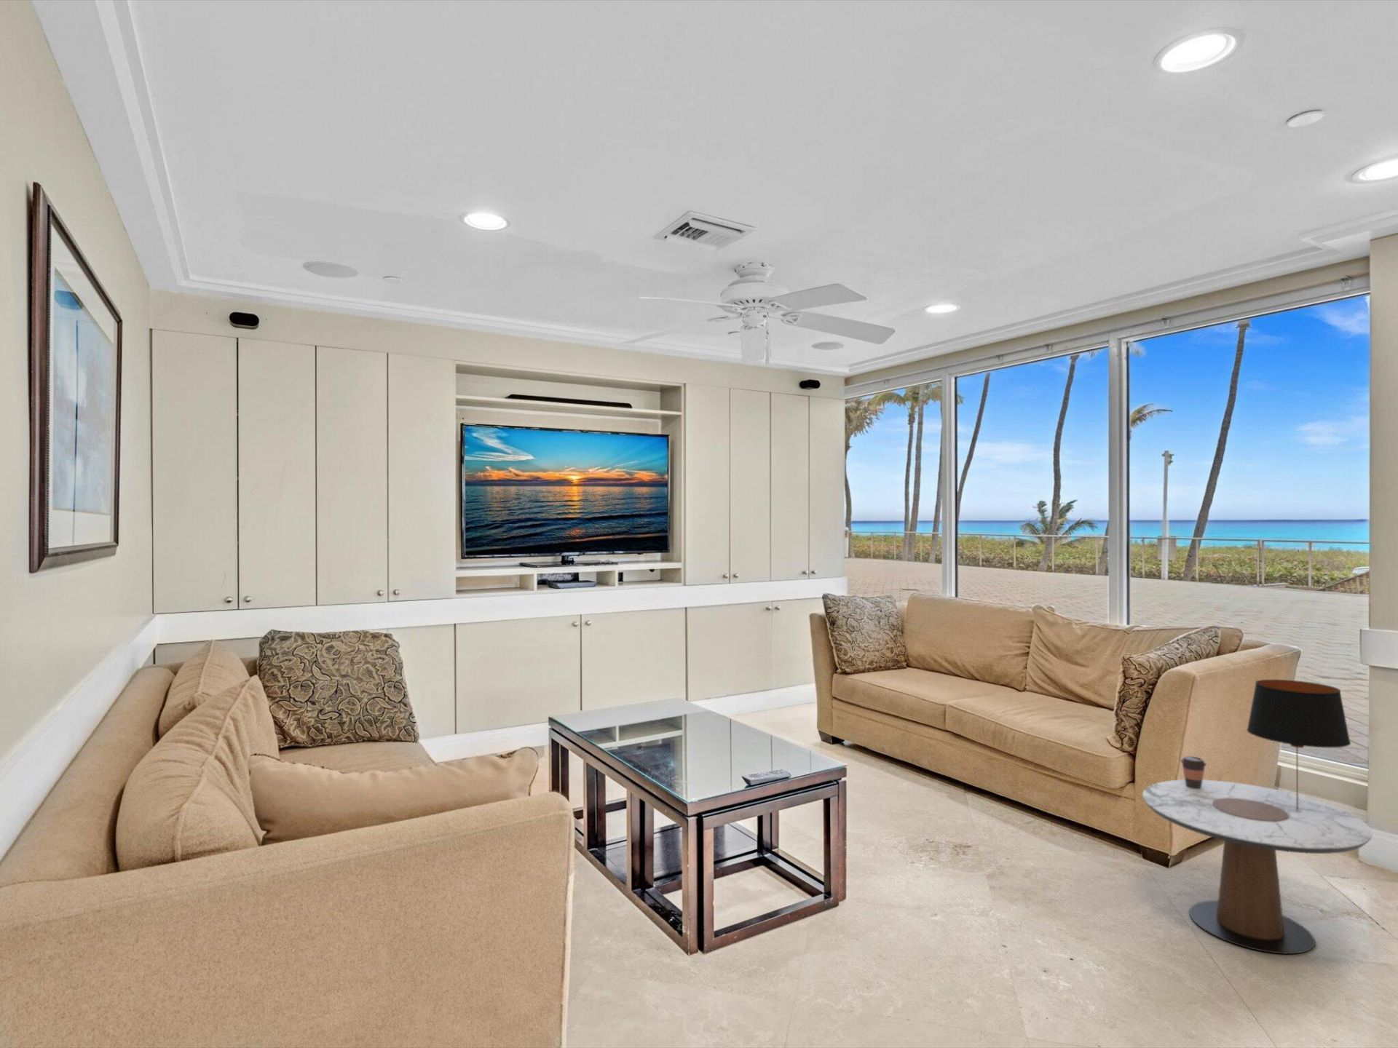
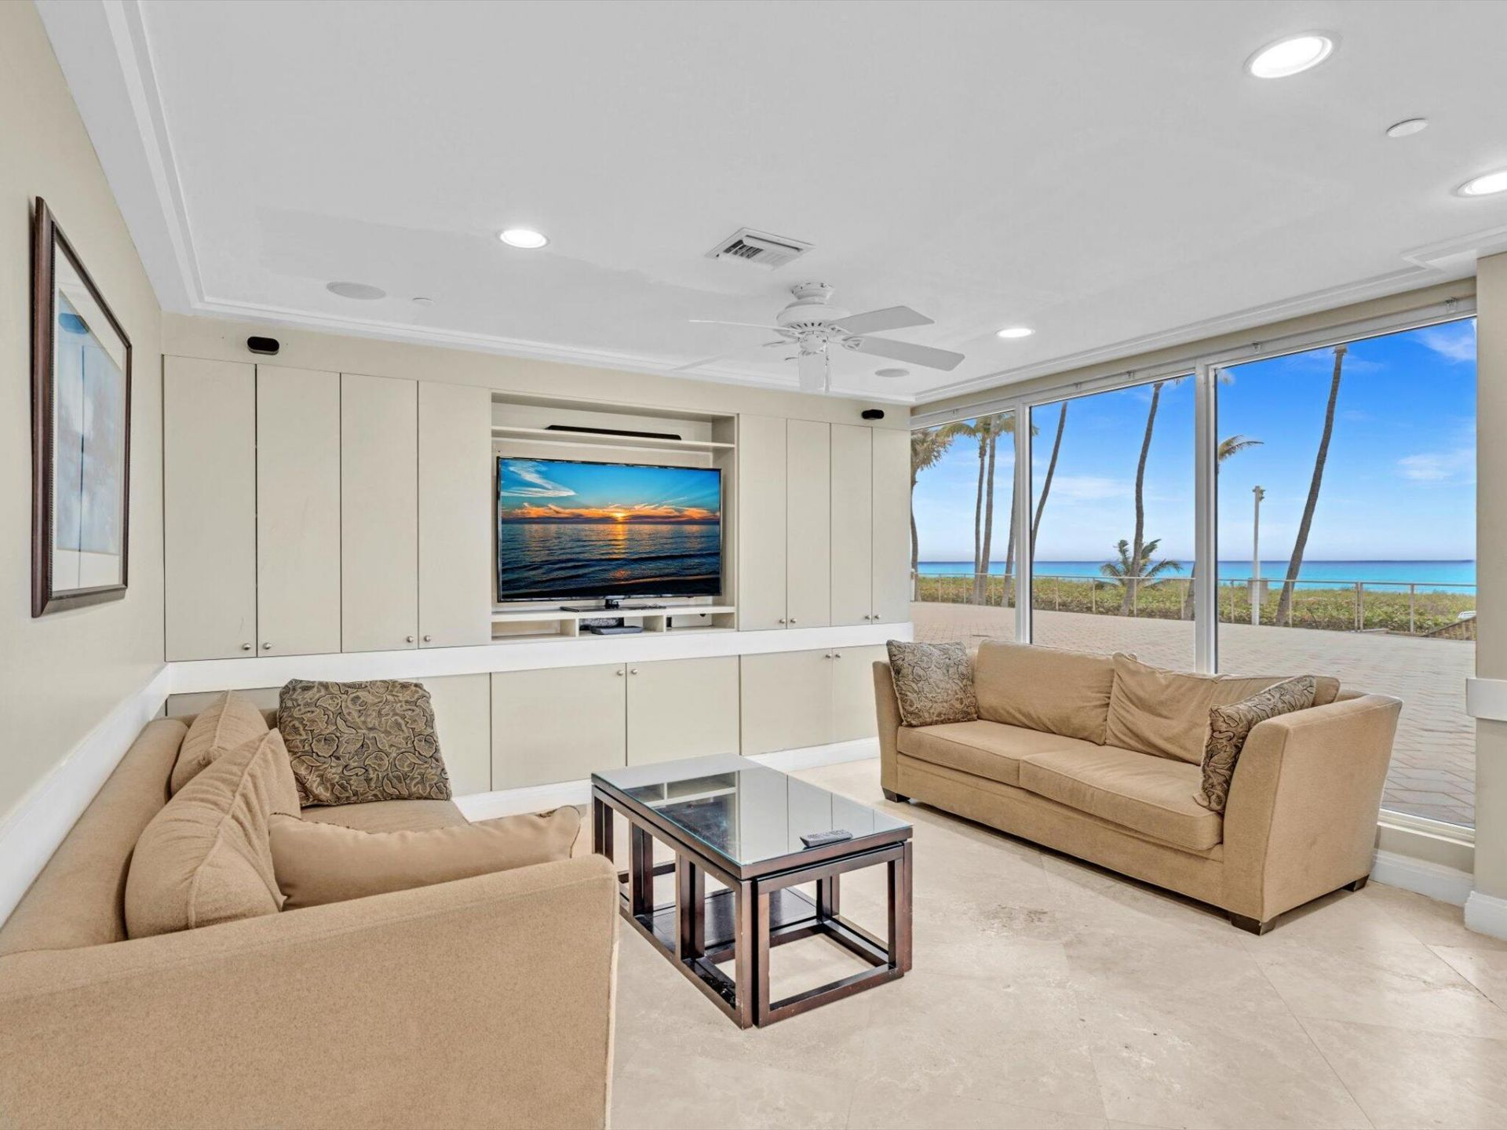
- side table (1249, 866)
- coffee cup (1193, 772)
- table lamp (1297, 749)
